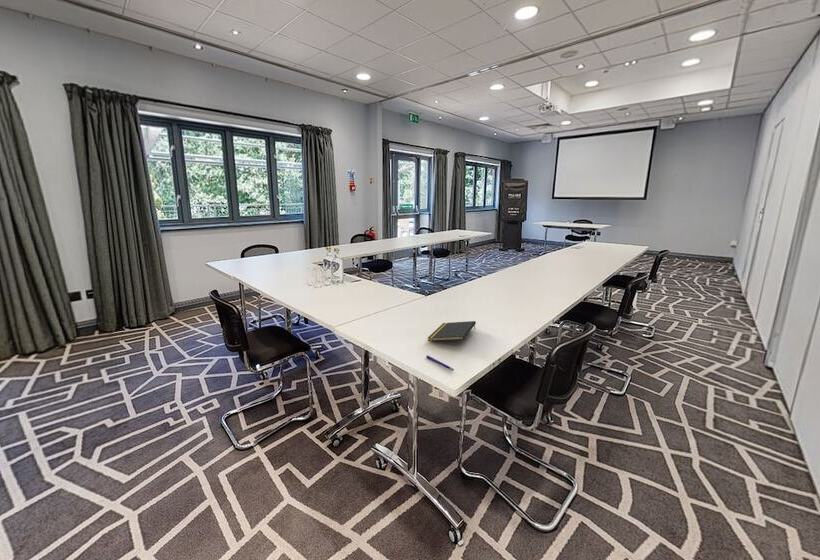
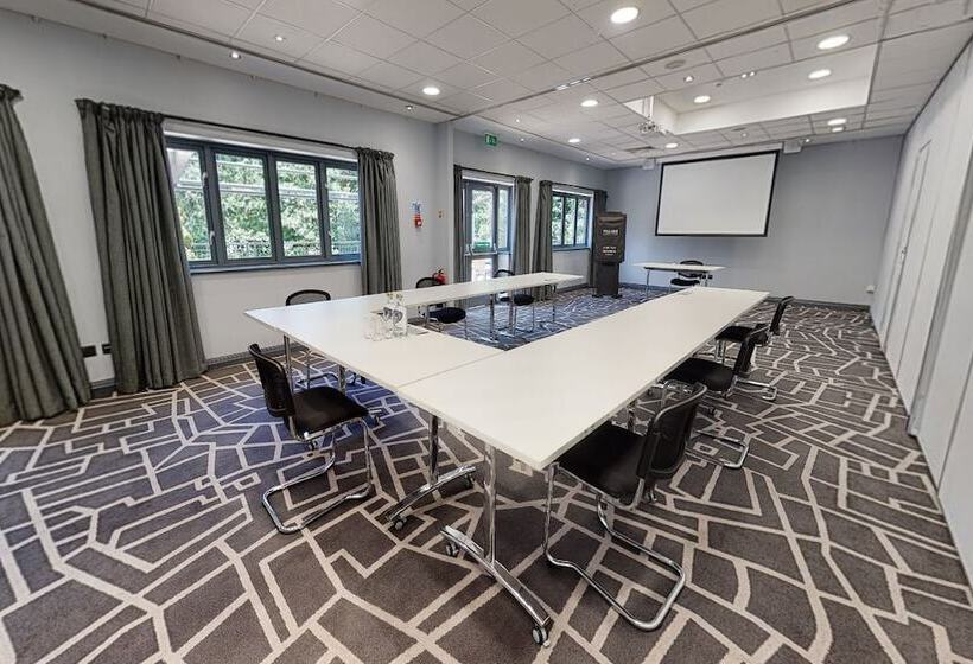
- pen (439, 362)
- notepad (452, 330)
